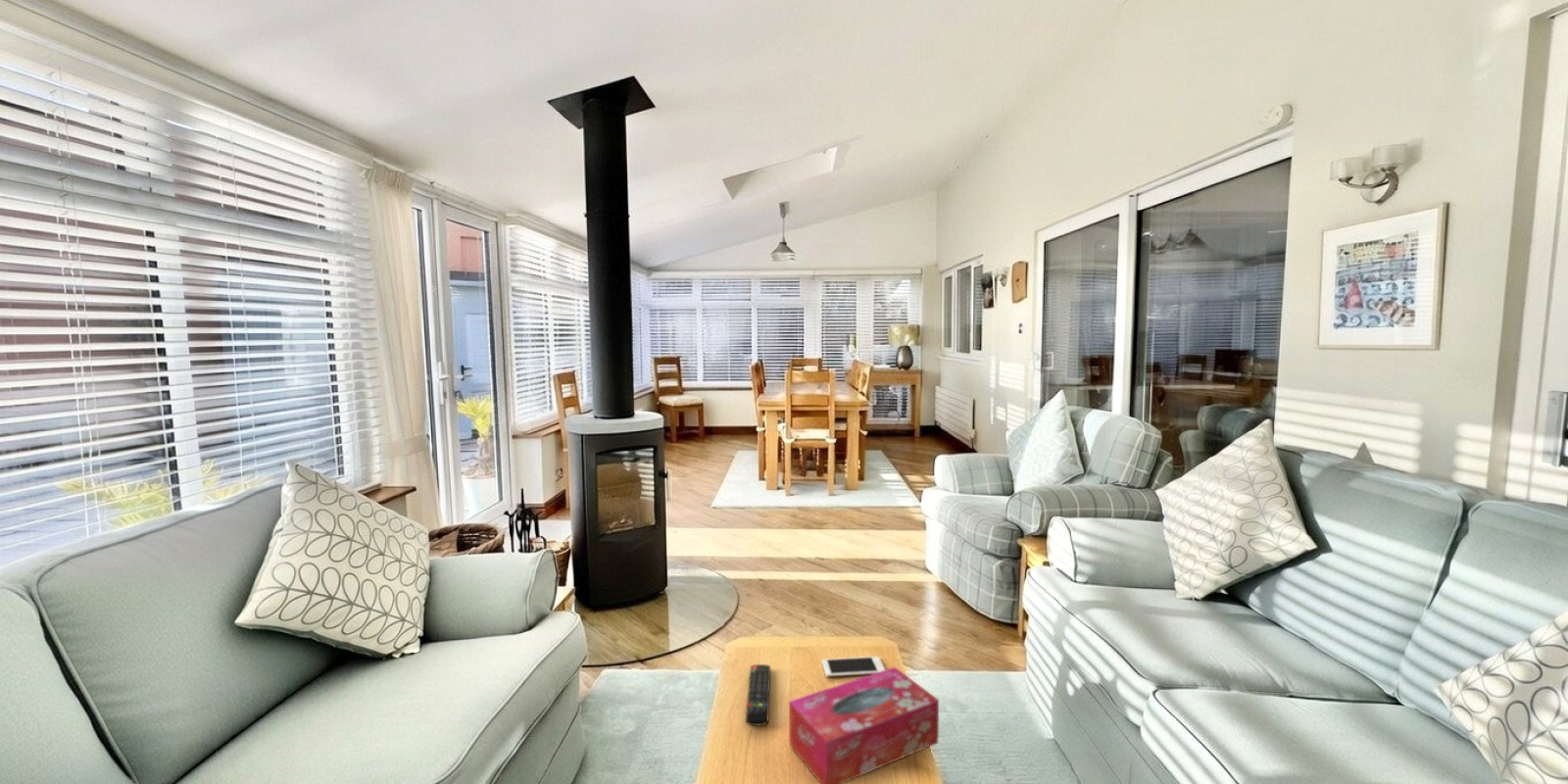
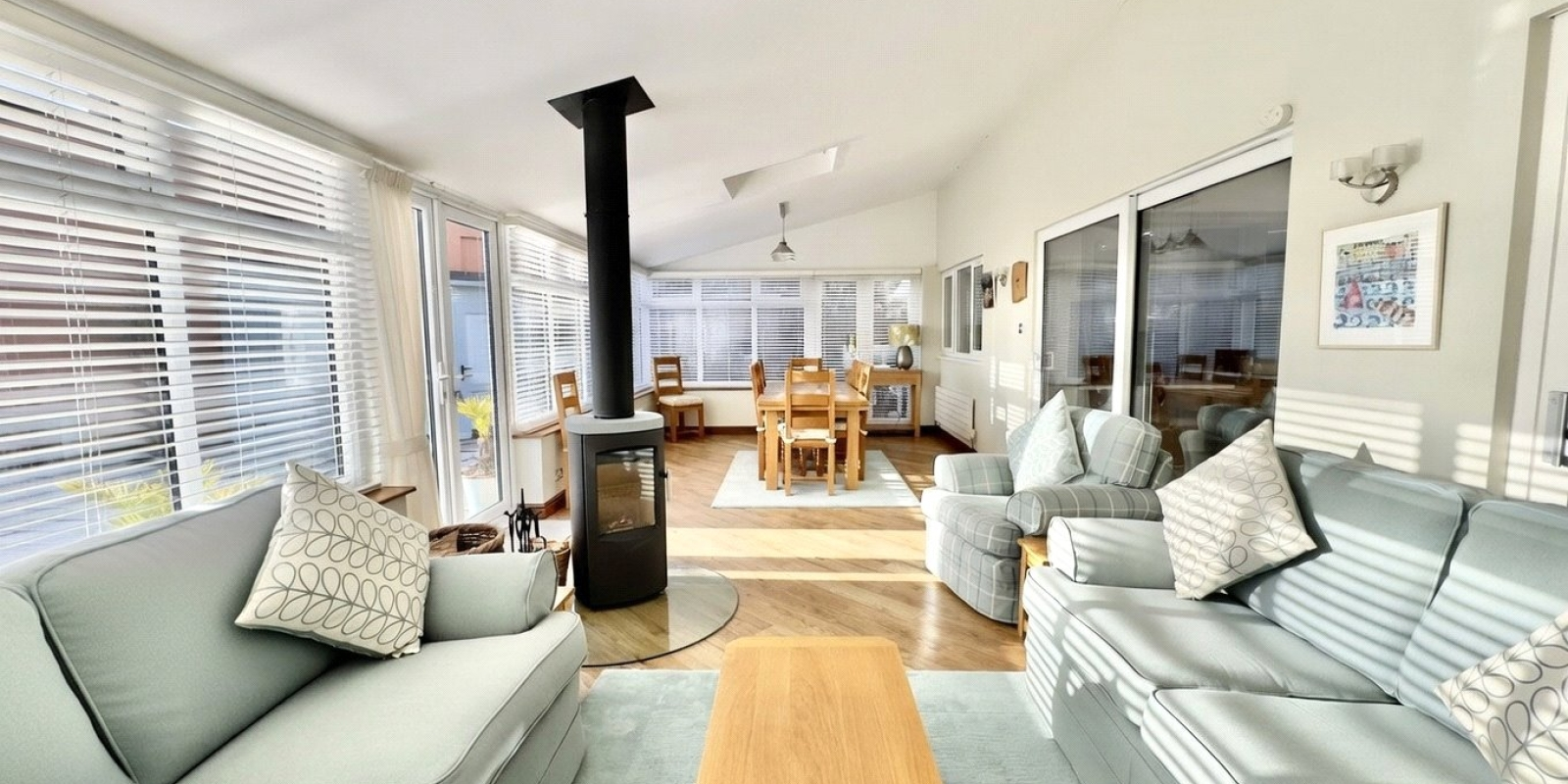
- remote control (759, 692)
- cell phone (853, 665)
- tissue box (863, 722)
